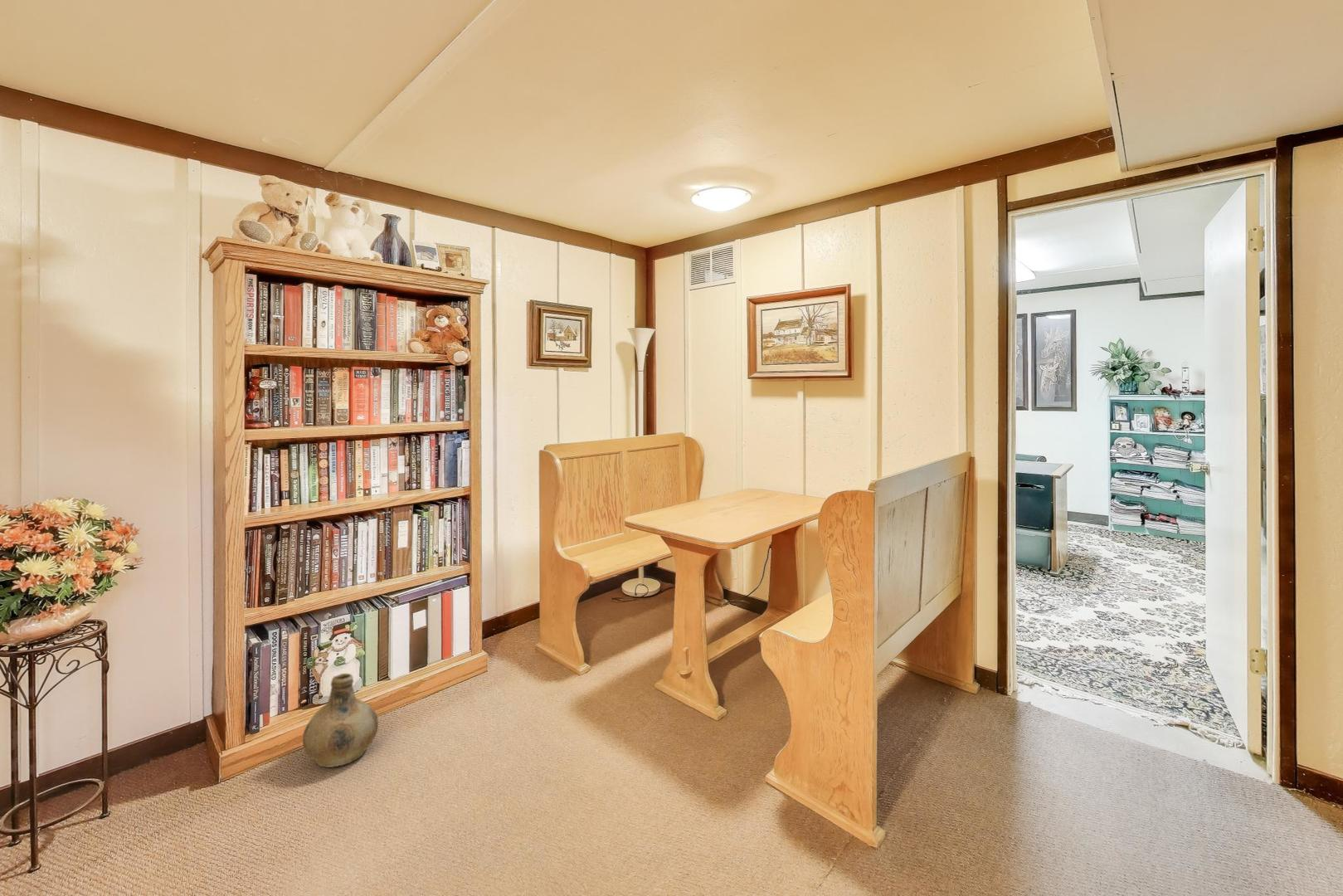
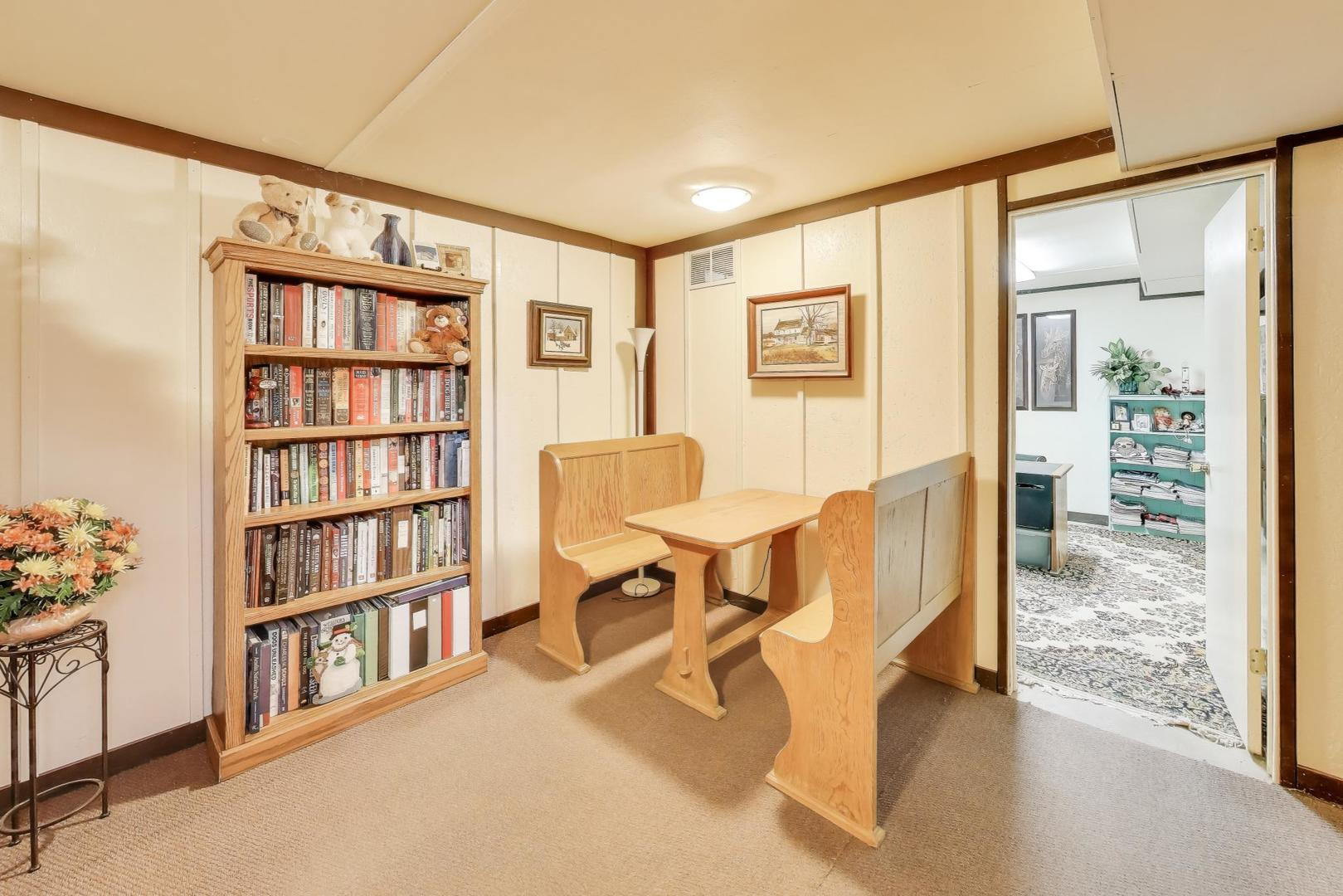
- ceramic jug (341, 716)
